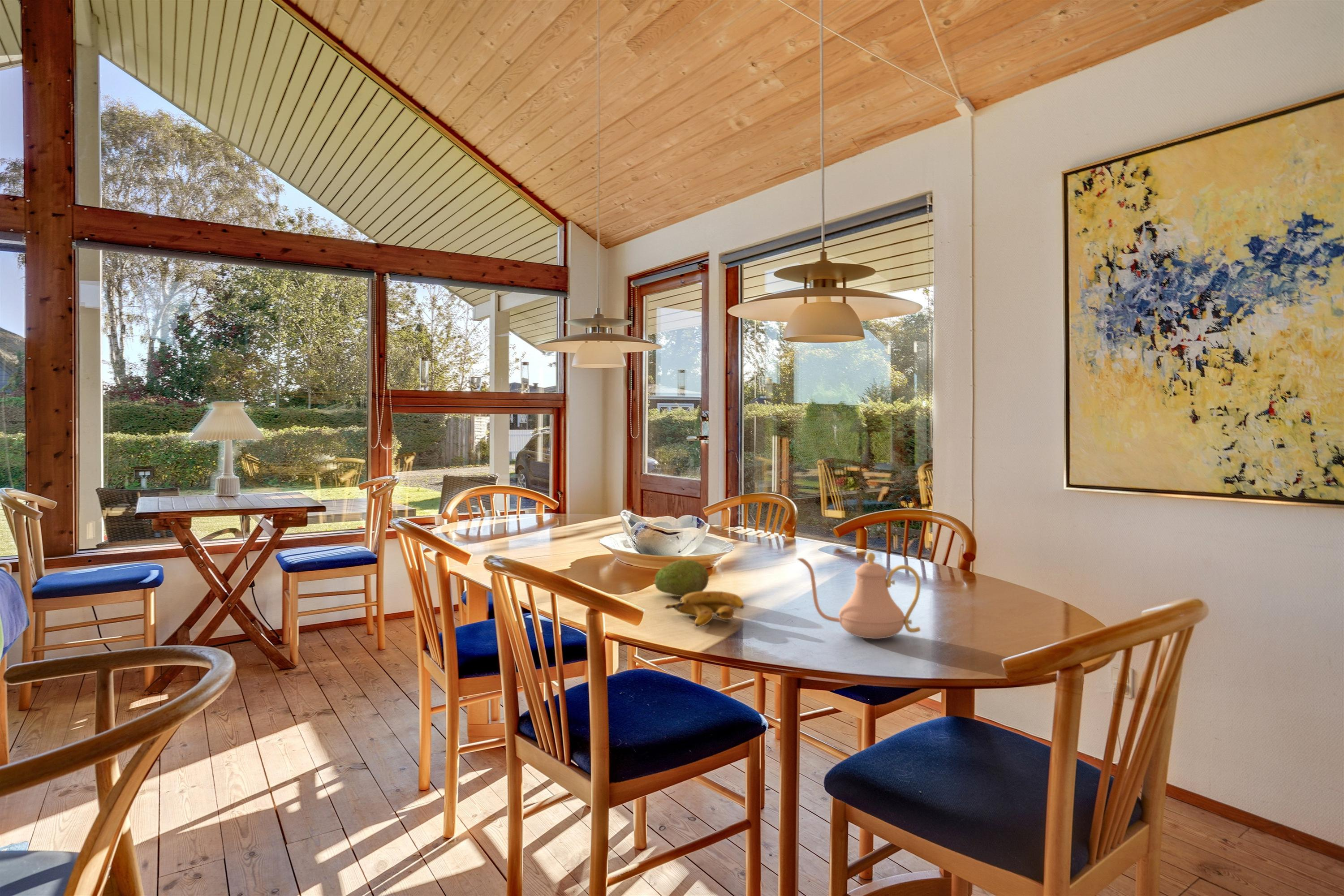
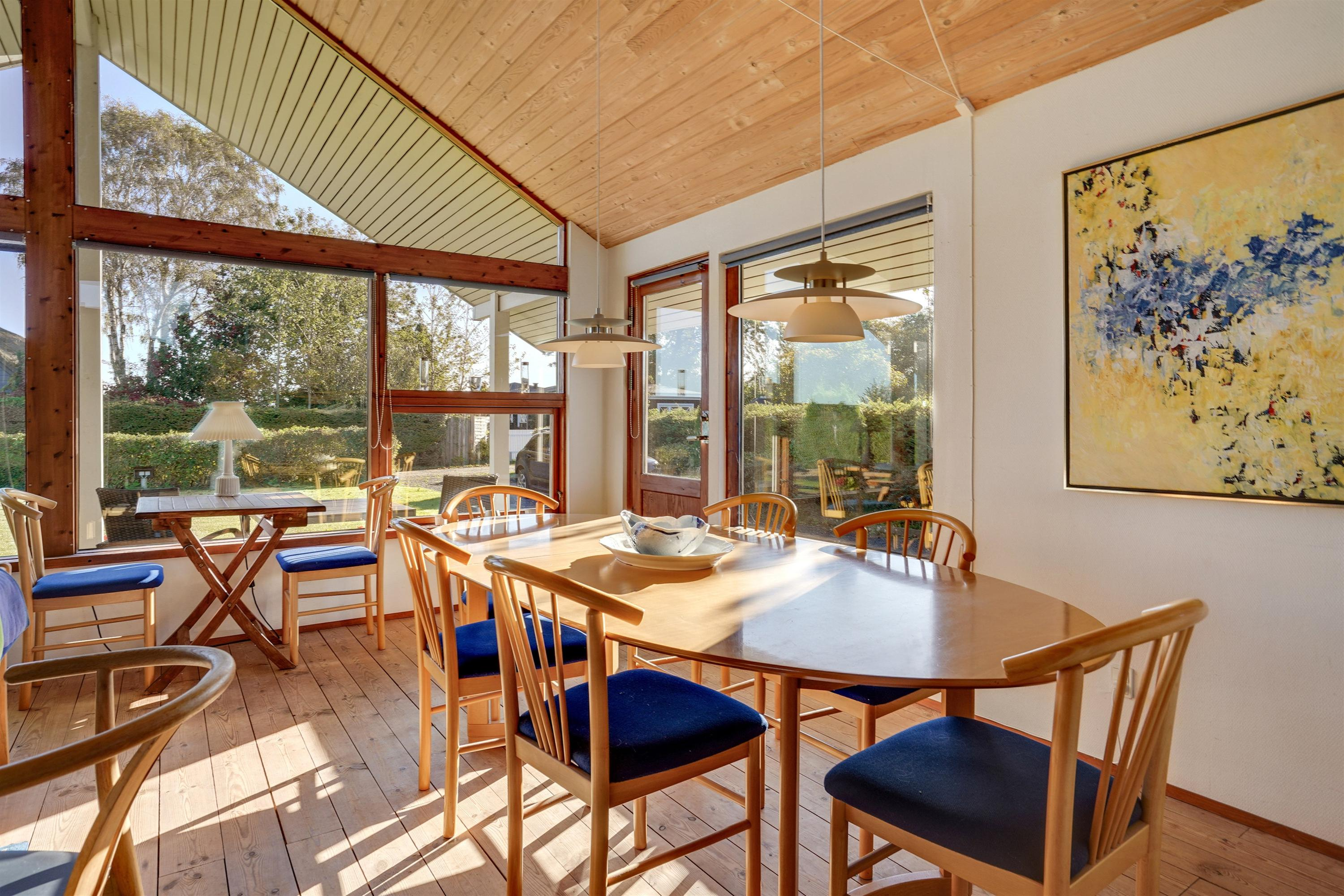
- banana (702, 607)
- fruit (680, 577)
- teapot (857, 593)
